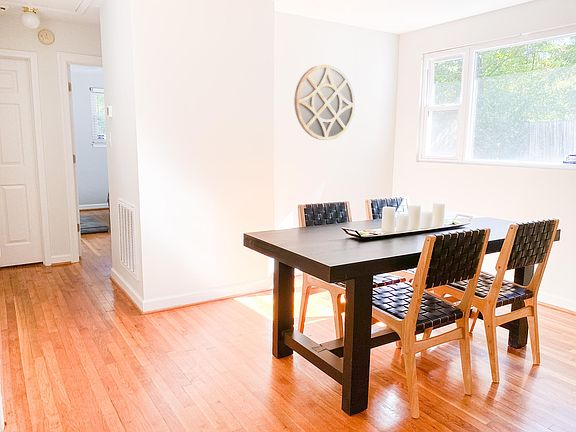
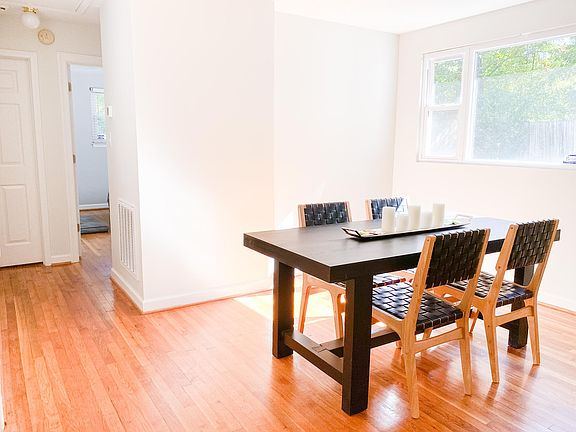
- home mirror (325, 103)
